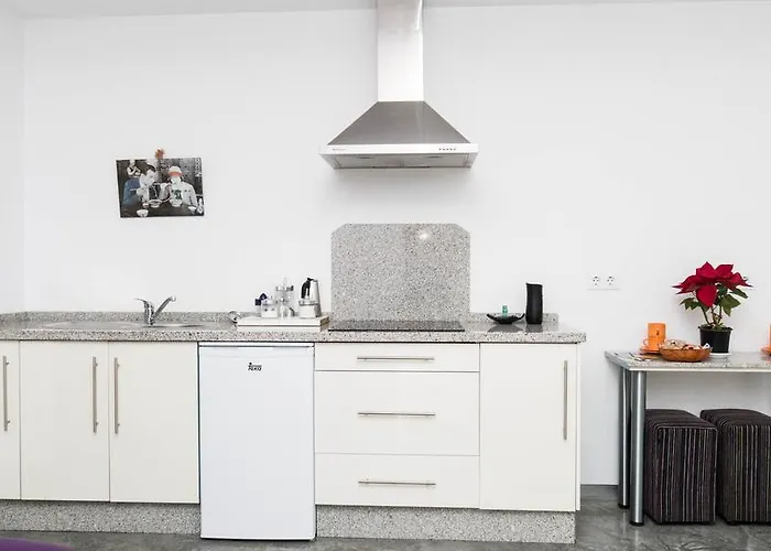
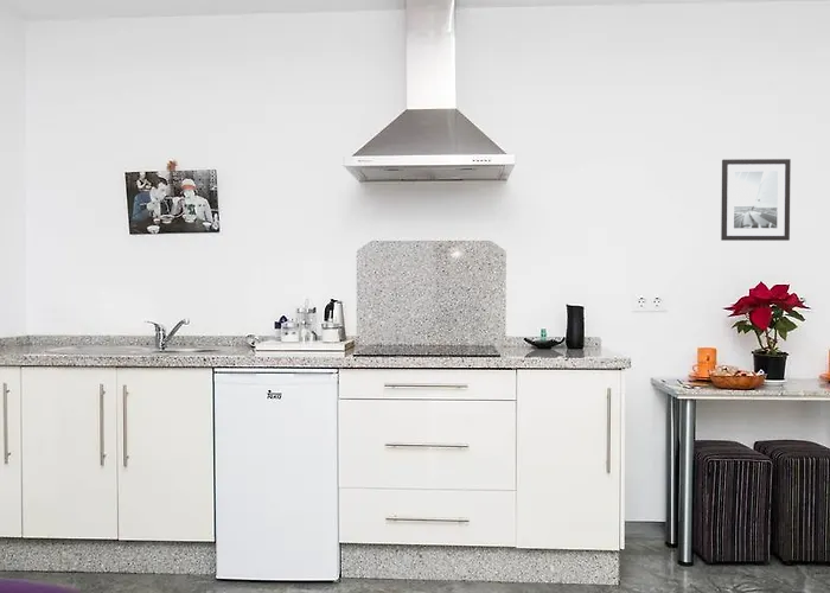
+ wall art (755, 199)
